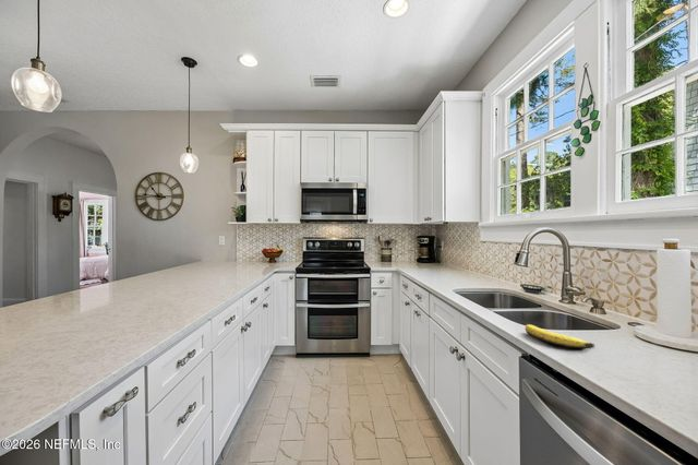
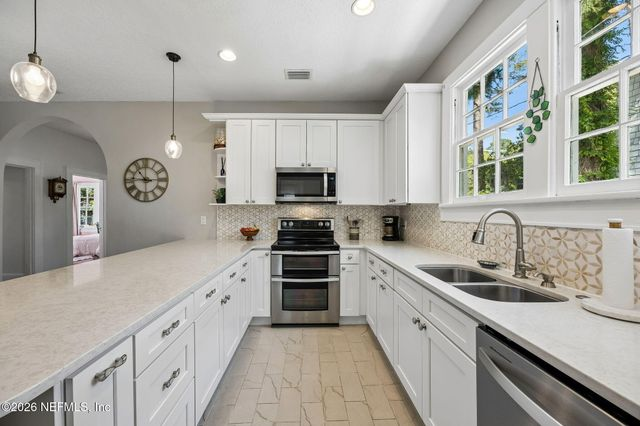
- banana (557, 335)
